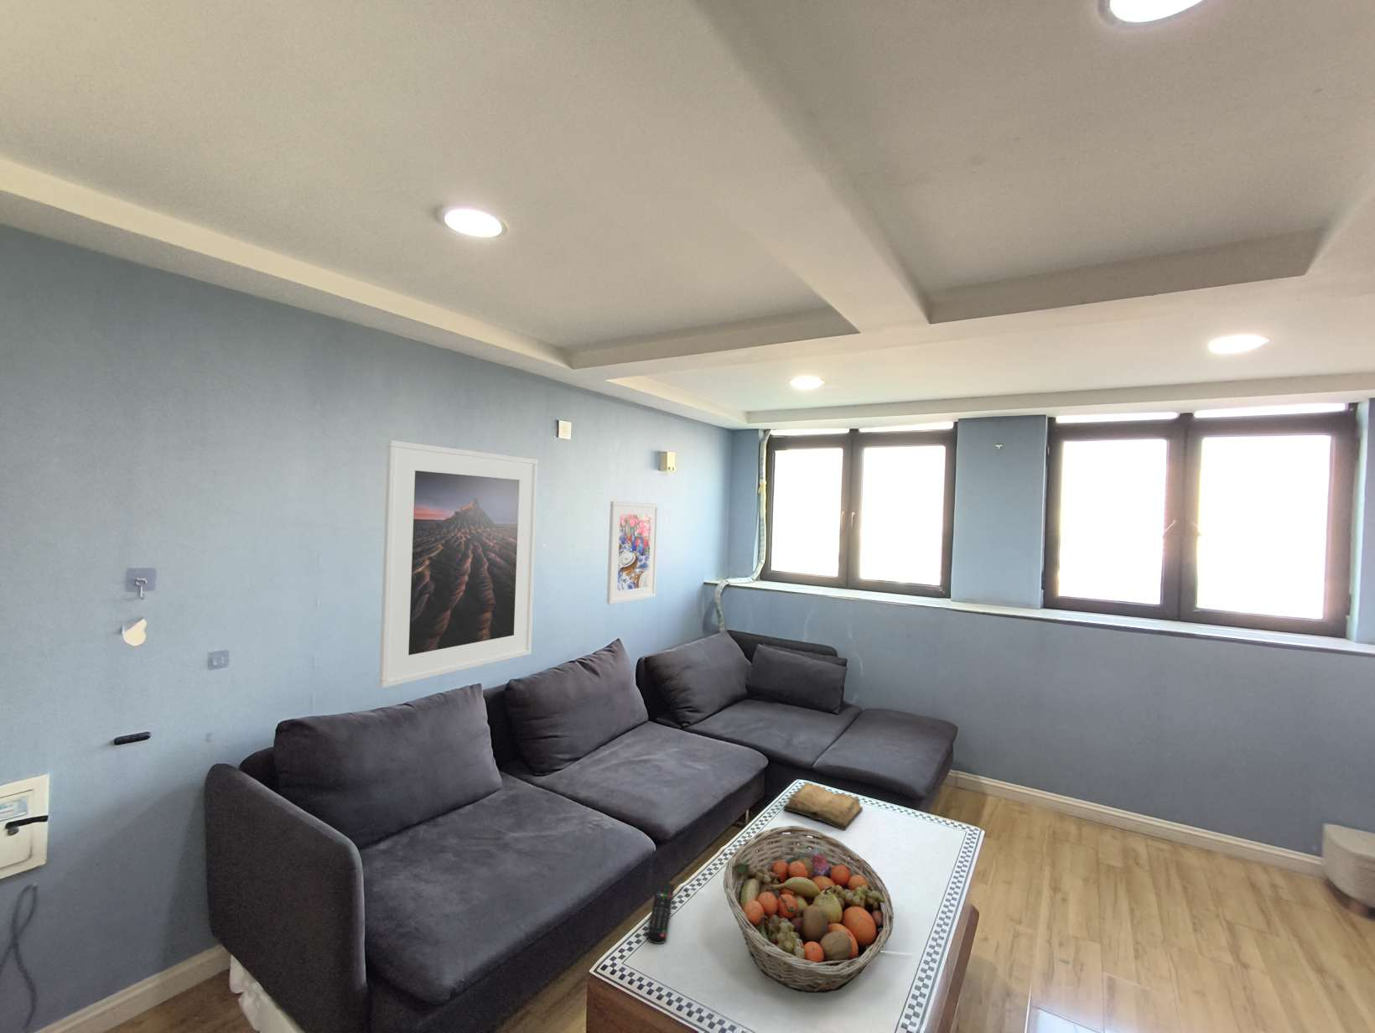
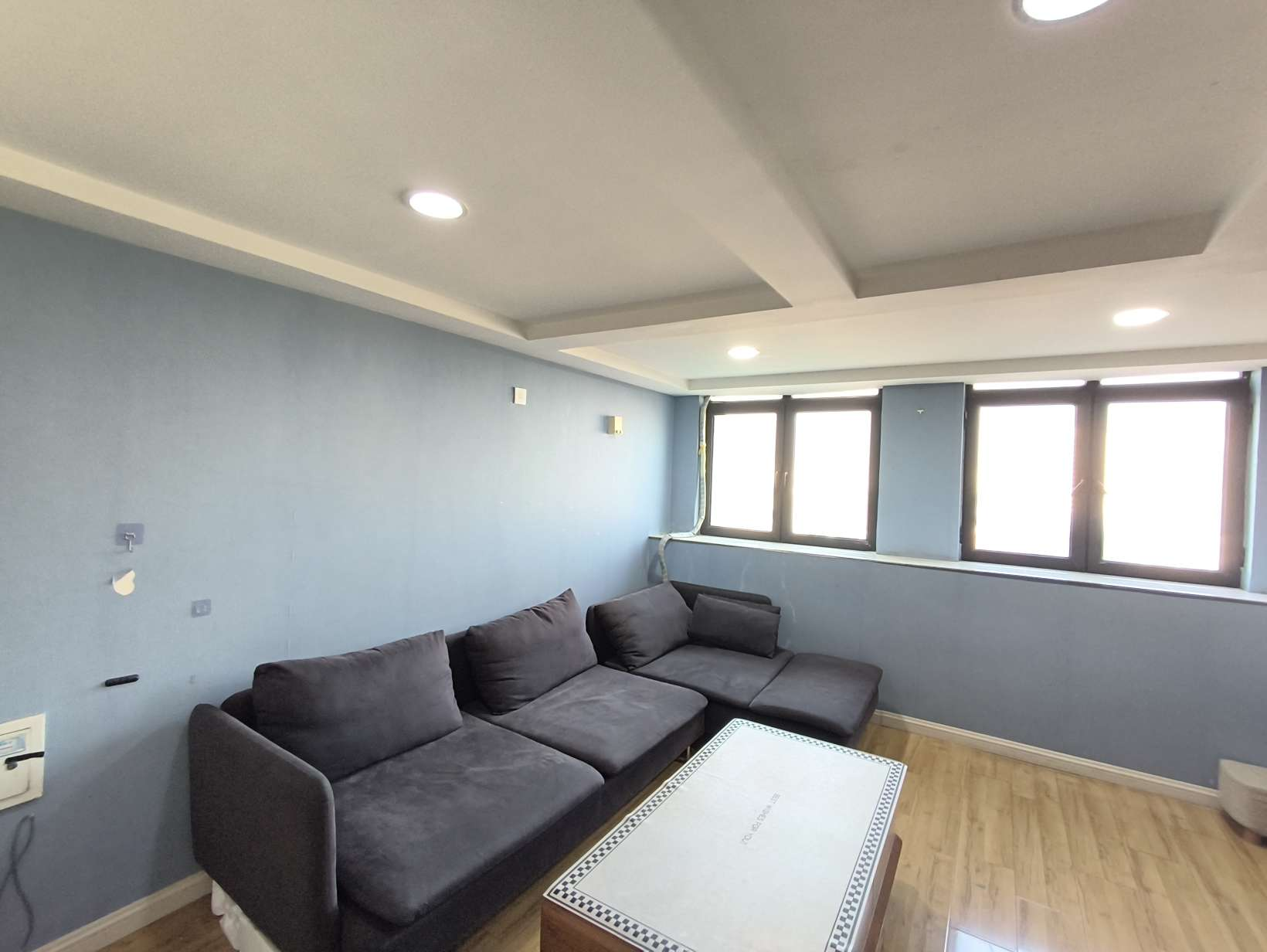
- fruit basket (807, 904)
- diary (824, 803)
- remote control (661, 910)
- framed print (634, 551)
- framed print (468, 559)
